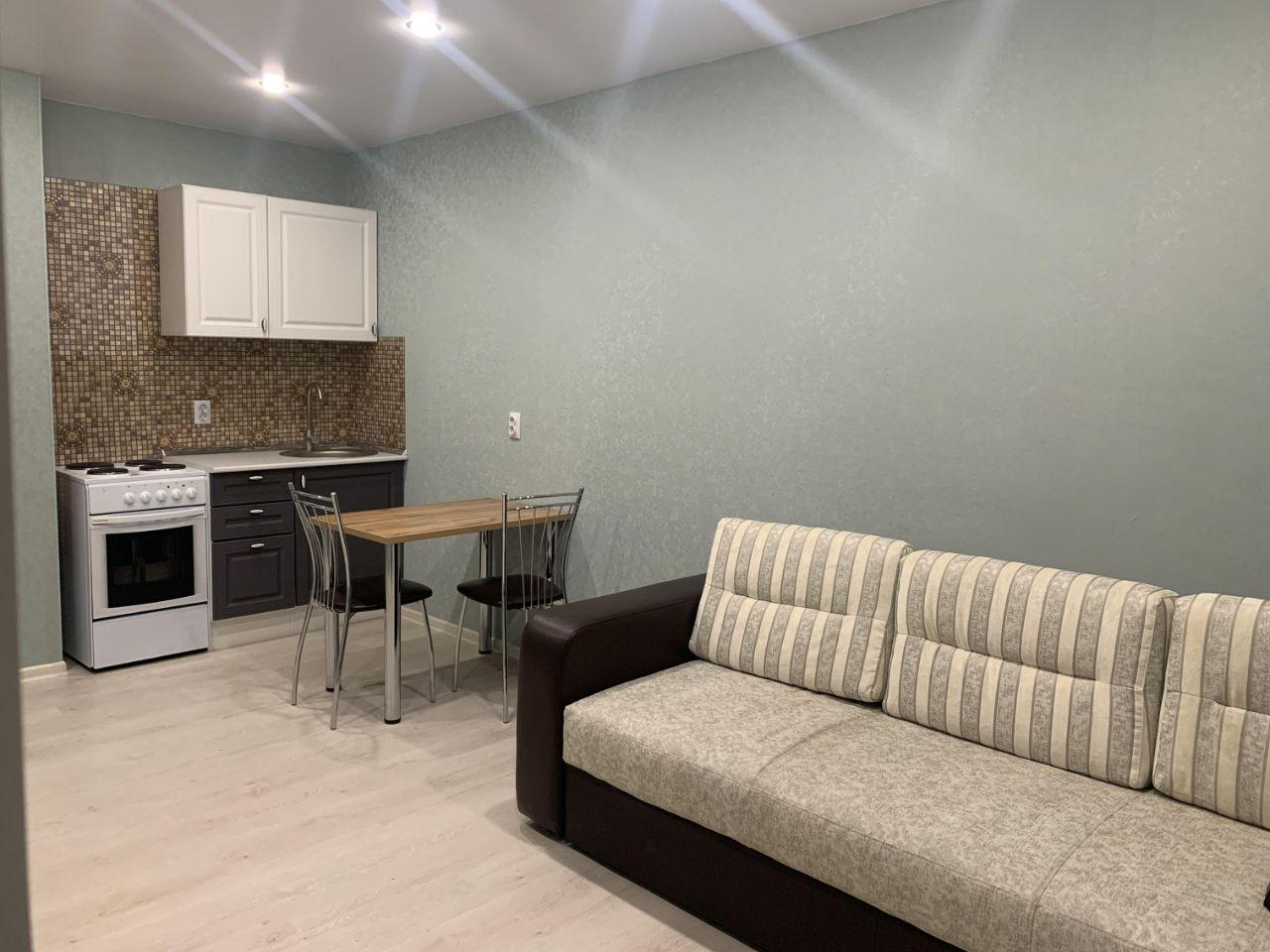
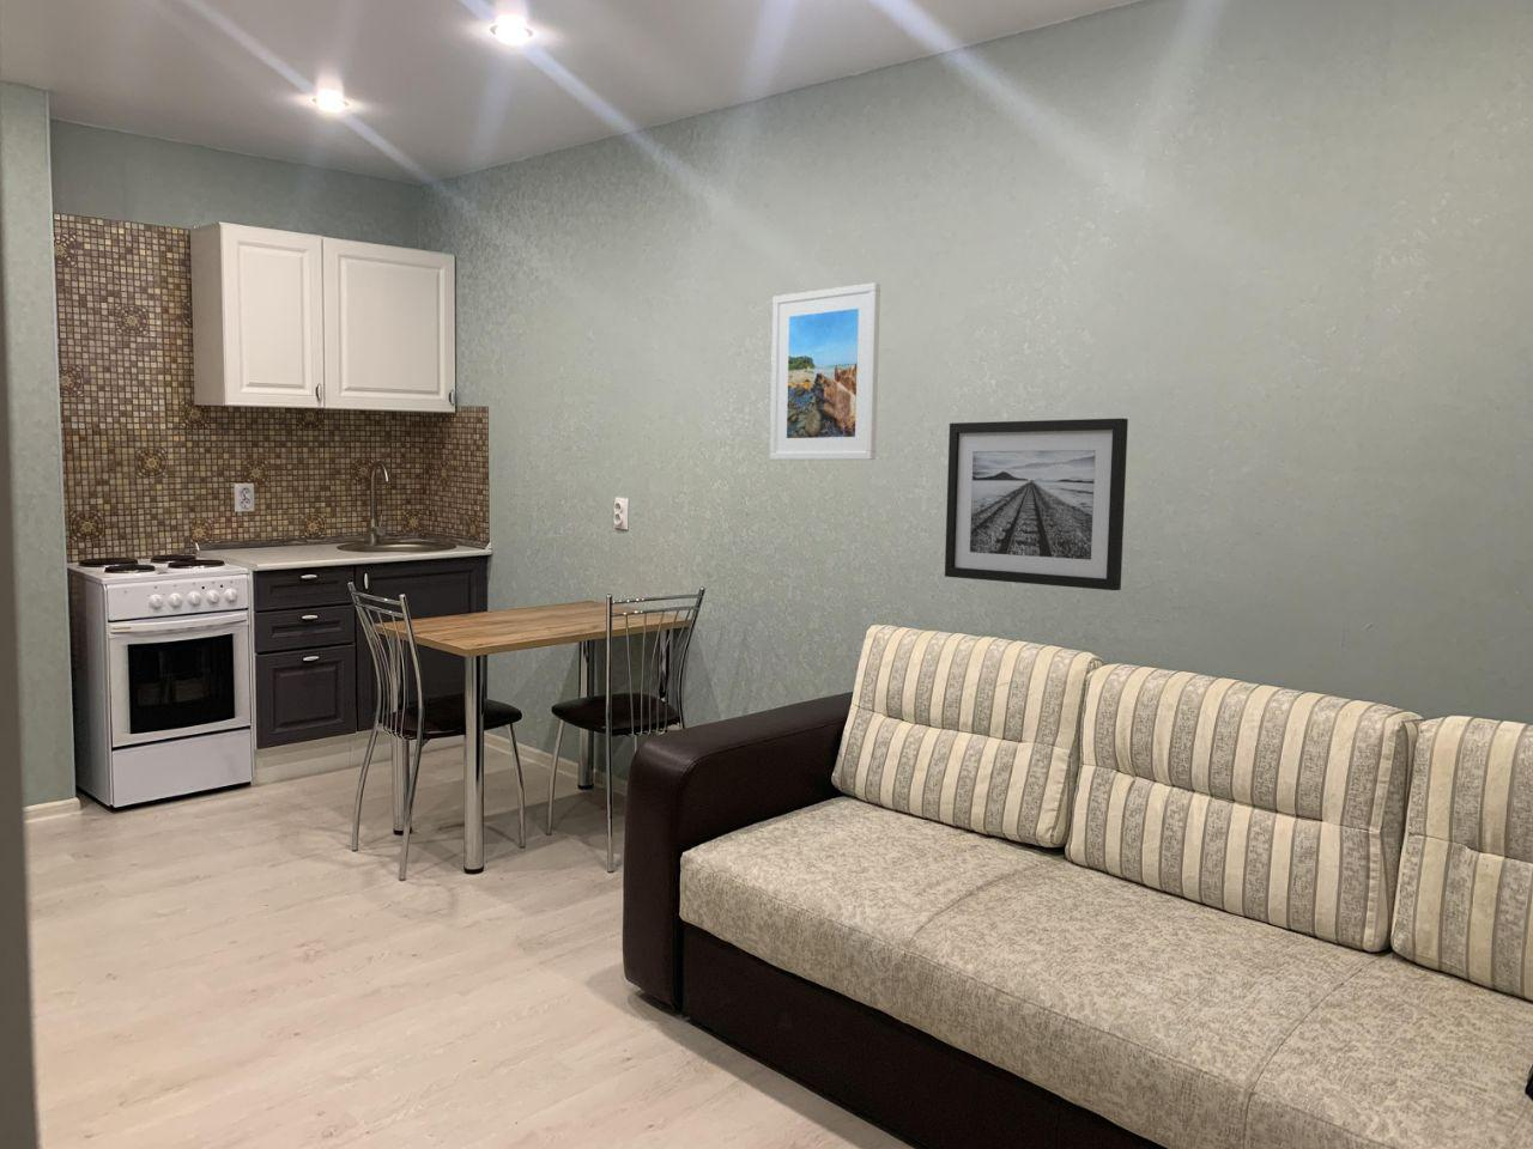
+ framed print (822, 374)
+ wall art (1030, 502)
